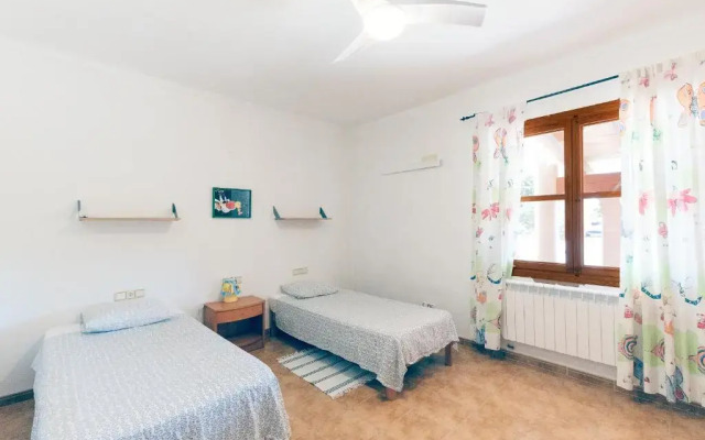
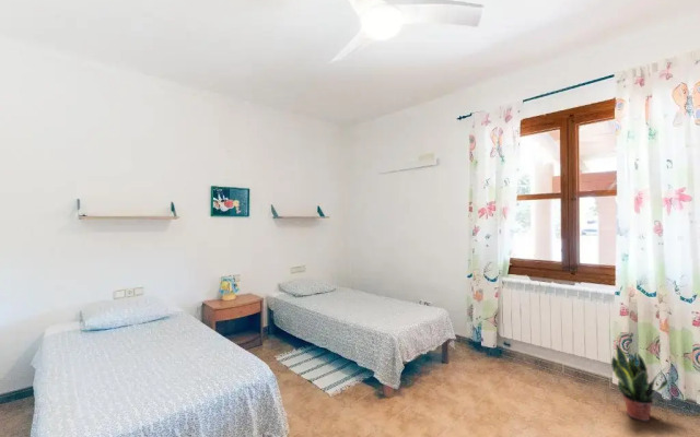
+ potted plant (637, 382)
